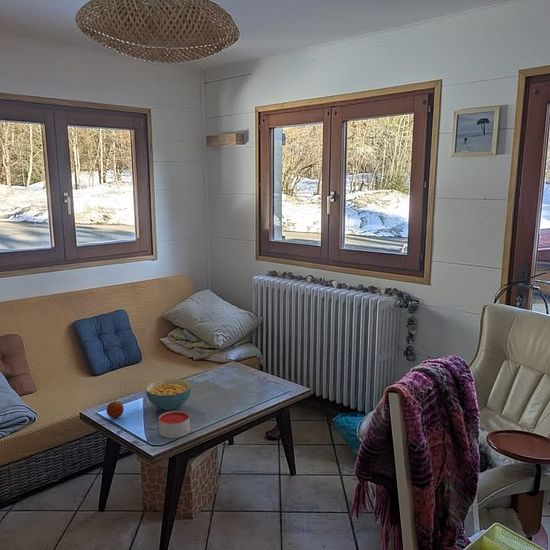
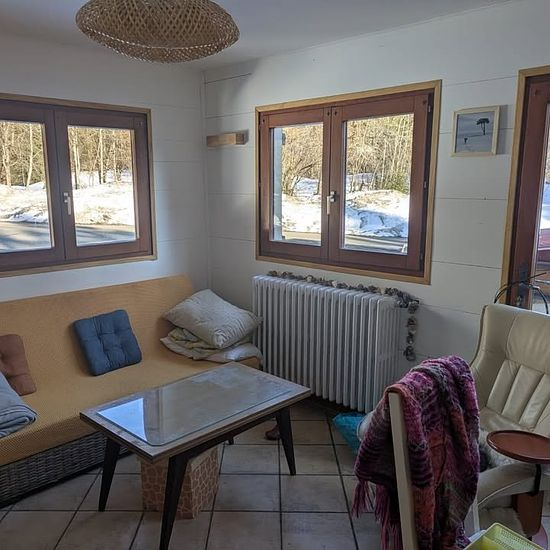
- fruit (115, 408)
- cereal bowl (169, 397)
- candle (174, 423)
